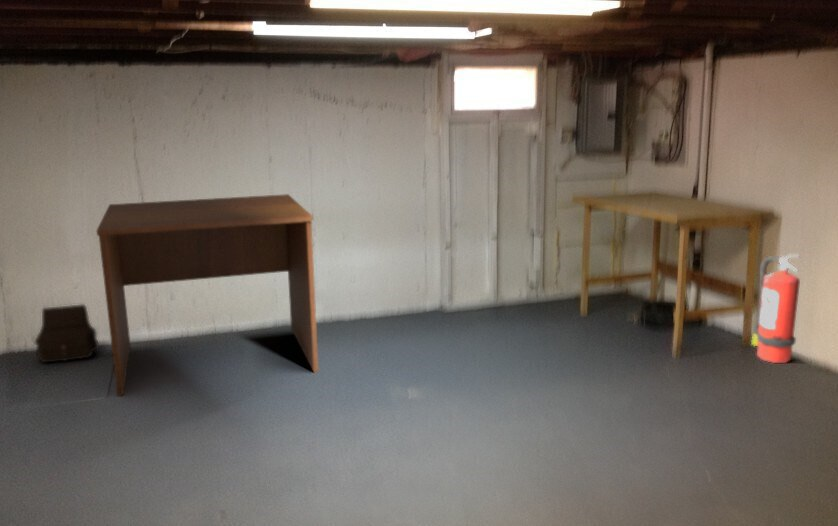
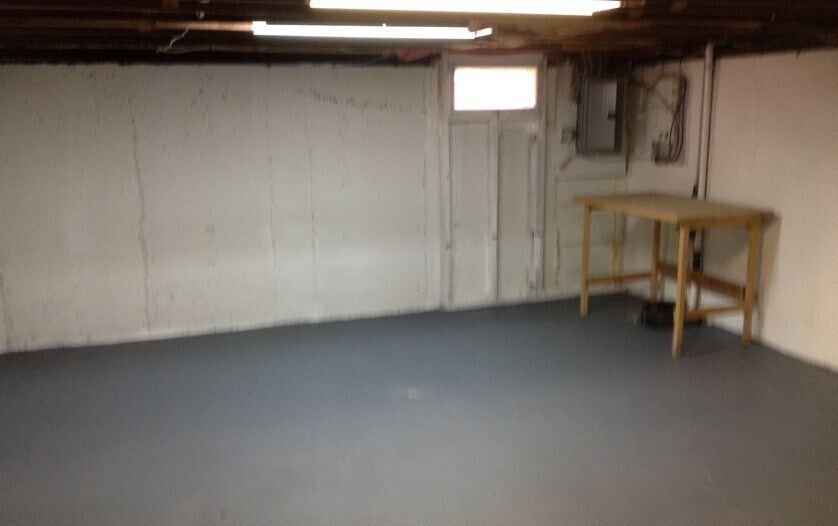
- fire extinguisher (775, 304)
- satchel (66, 331)
- desk (208, 278)
